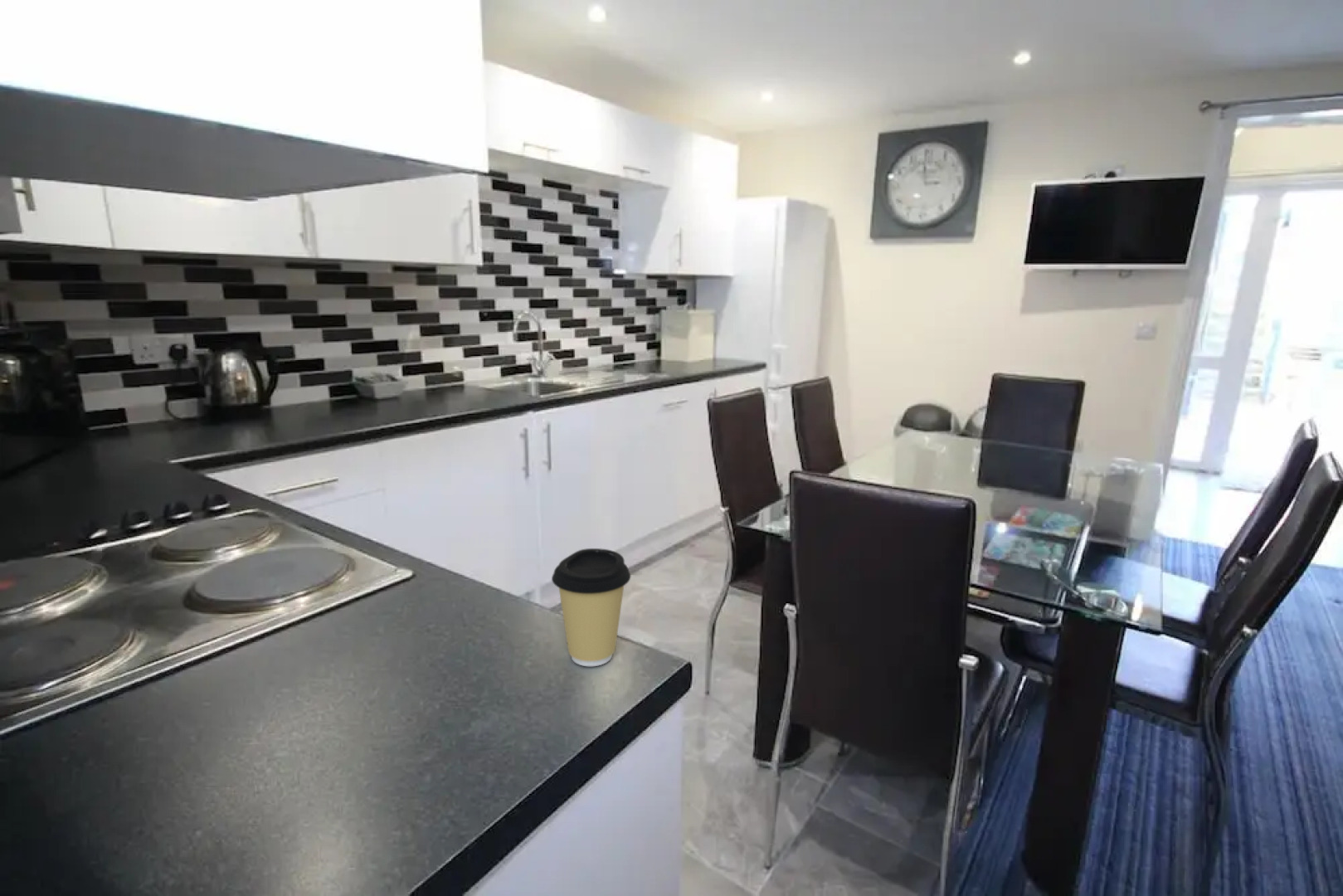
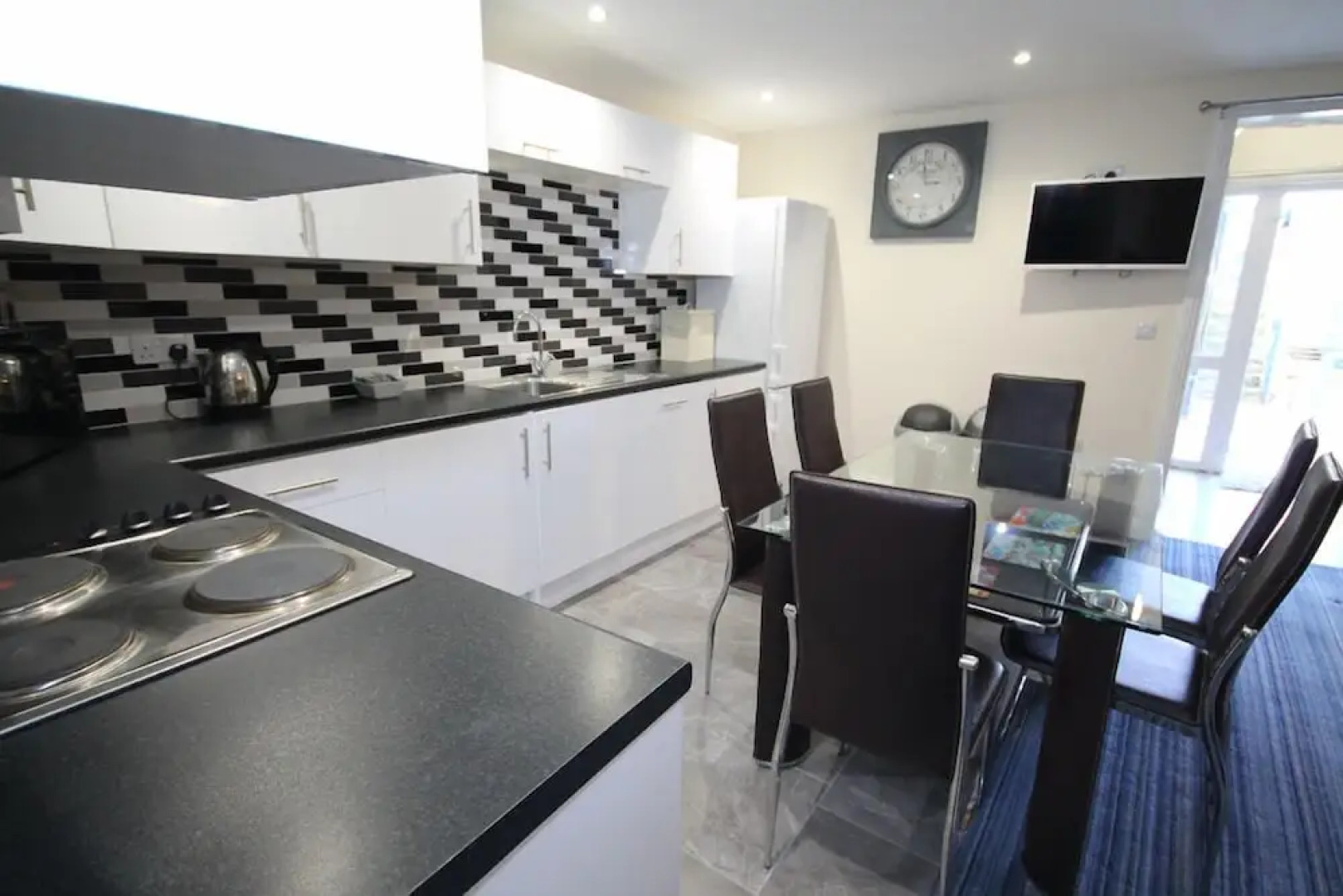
- coffee cup (591, 608)
